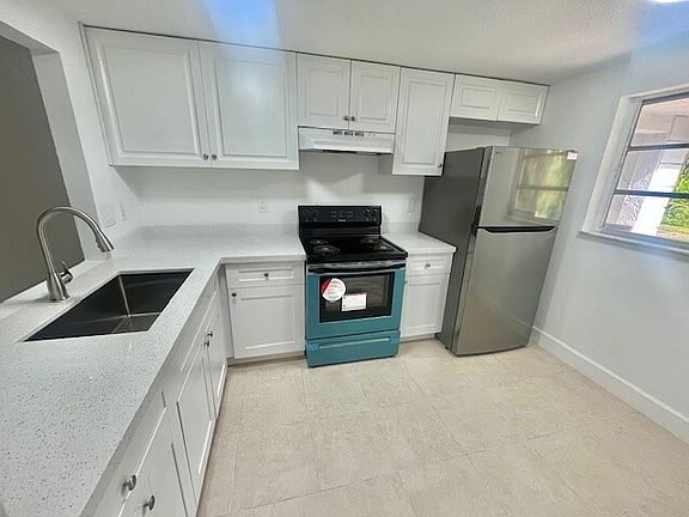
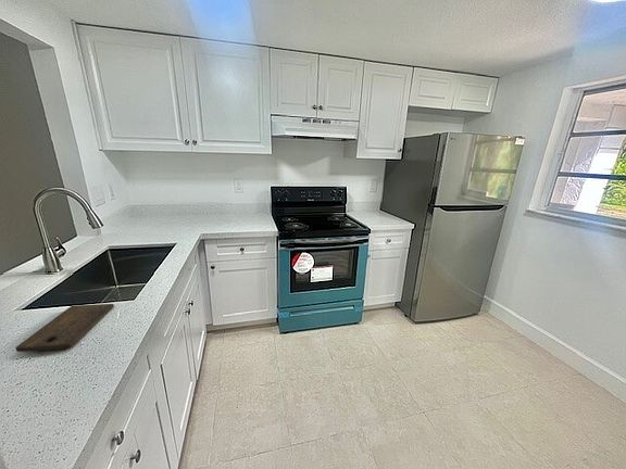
+ cutting board (71, 324)
